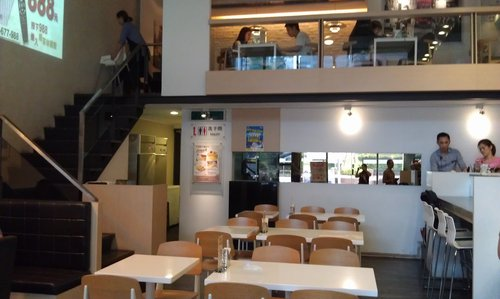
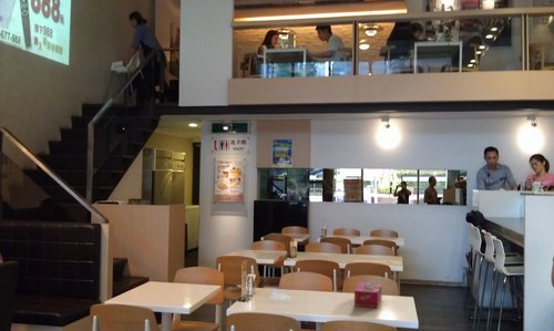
+ tissue box (368, 294)
